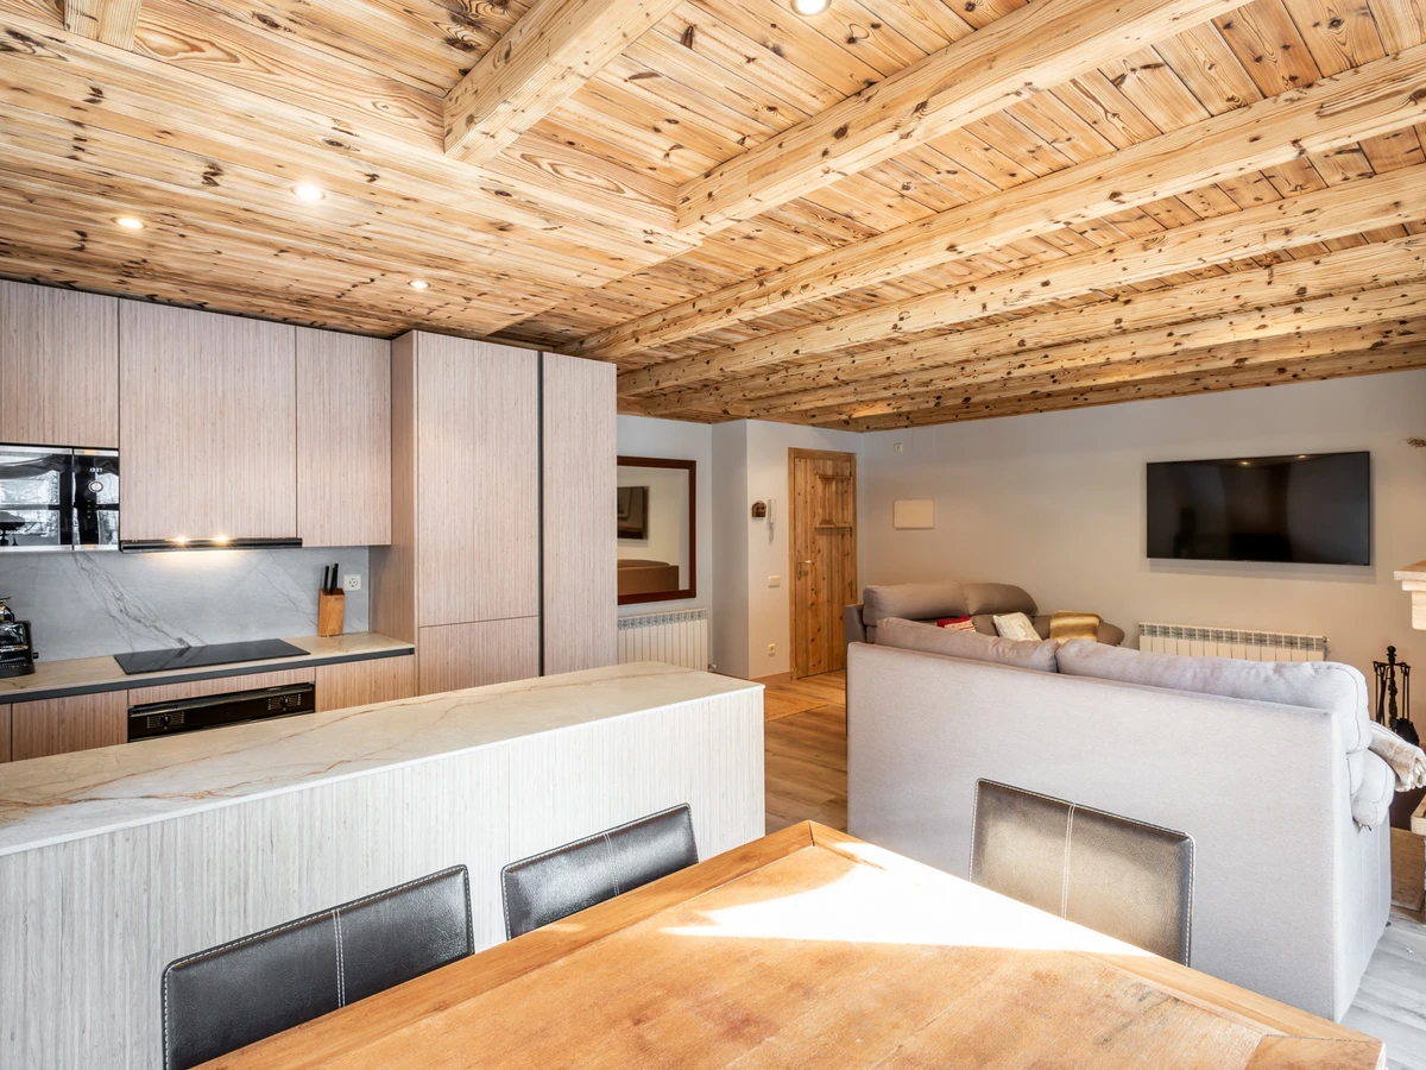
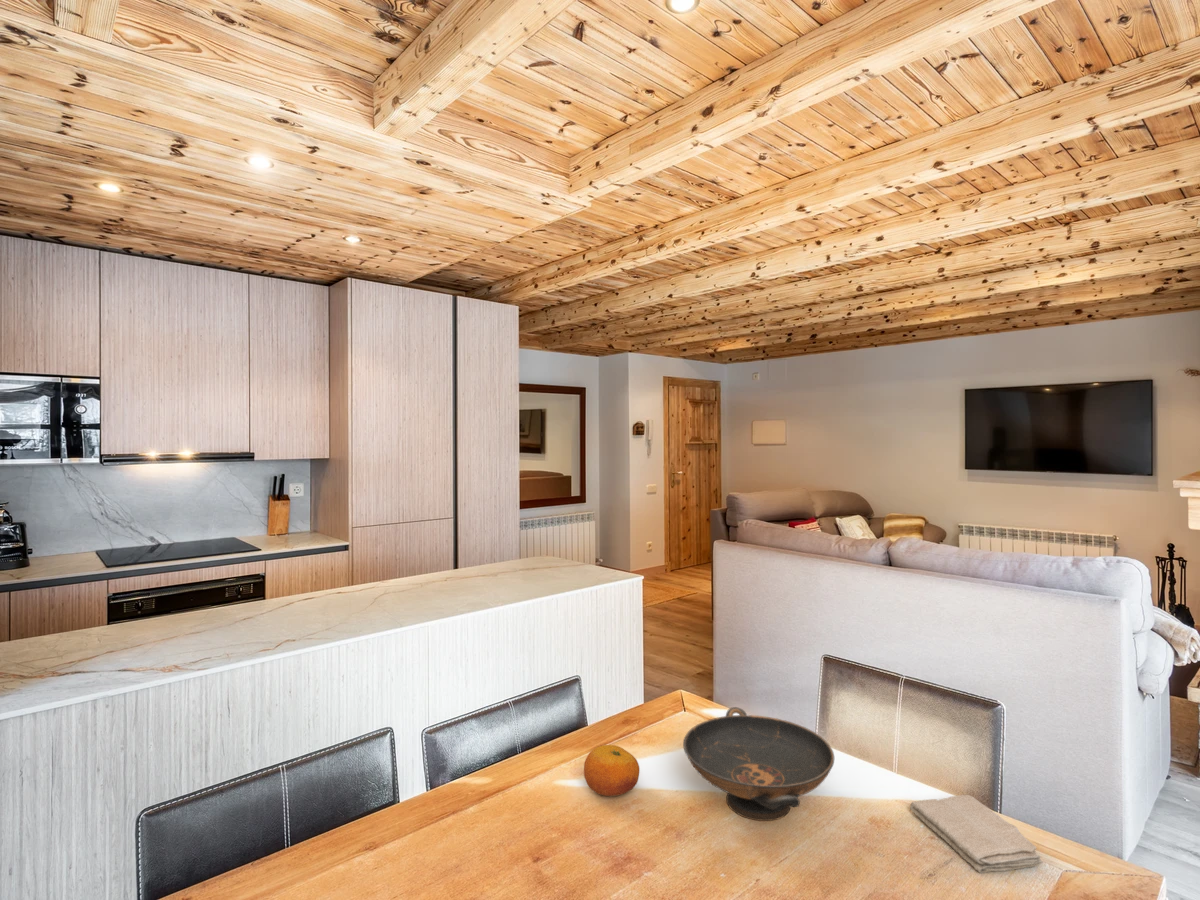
+ fruit (611, 770)
+ decorative bowl (757, 774)
+ washcloth (972, 829)
